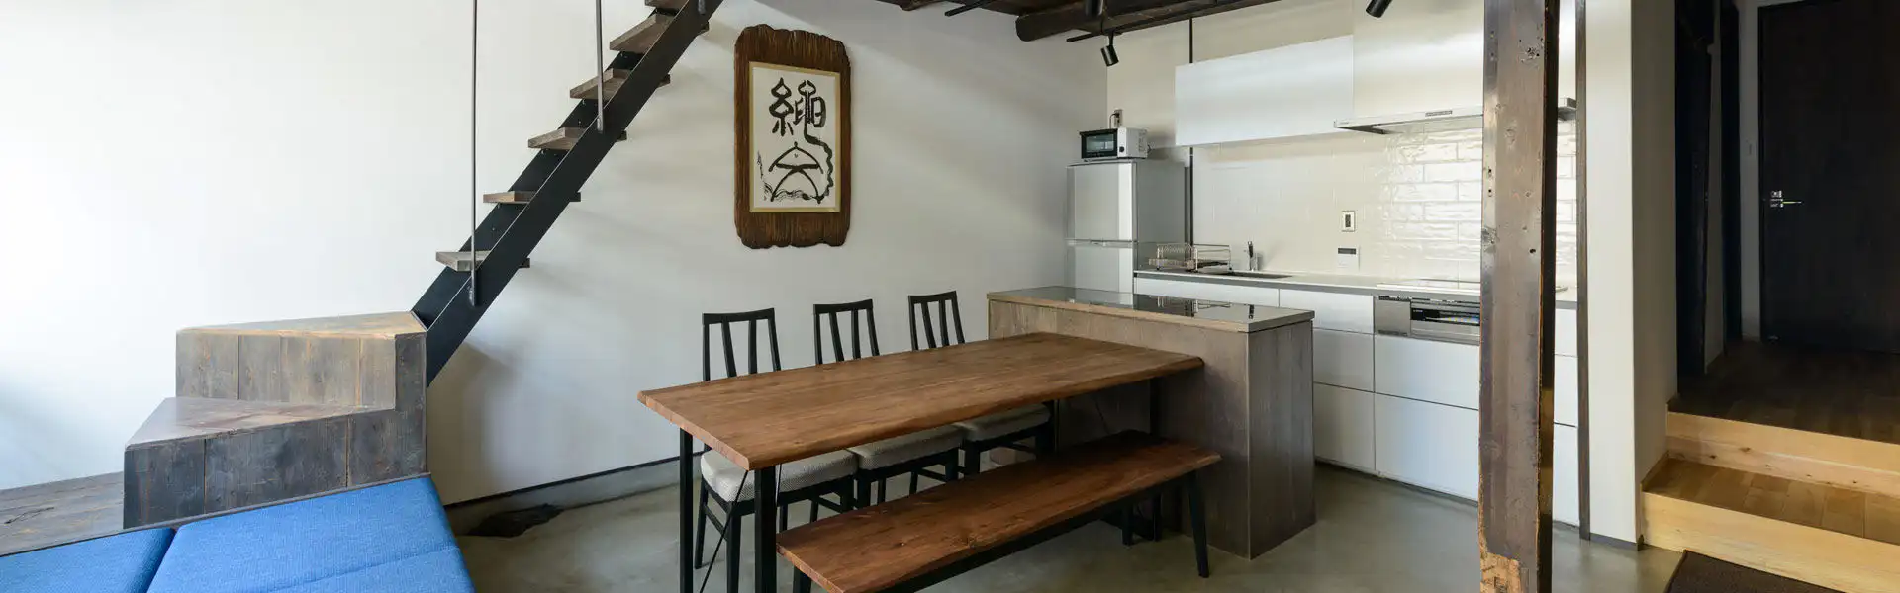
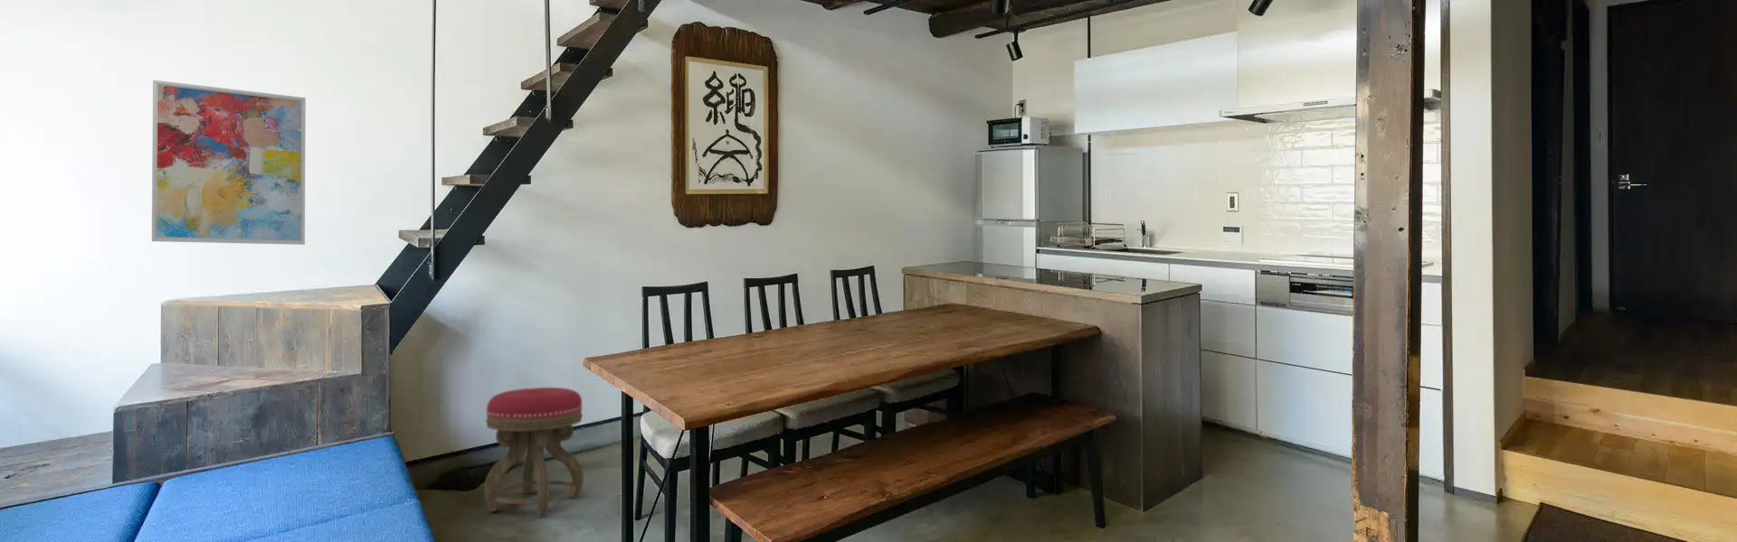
+ wall art (232, 166)
+ stool (535, 447)
